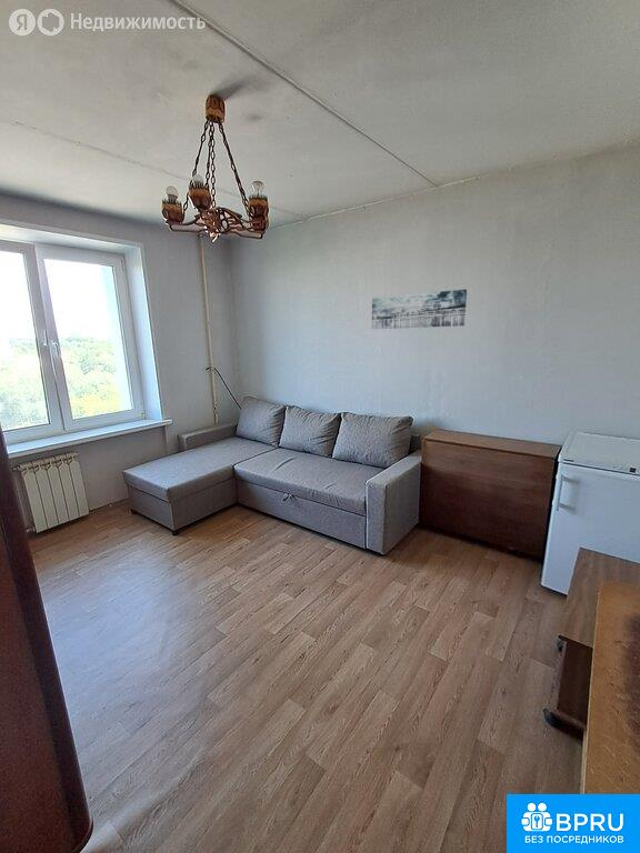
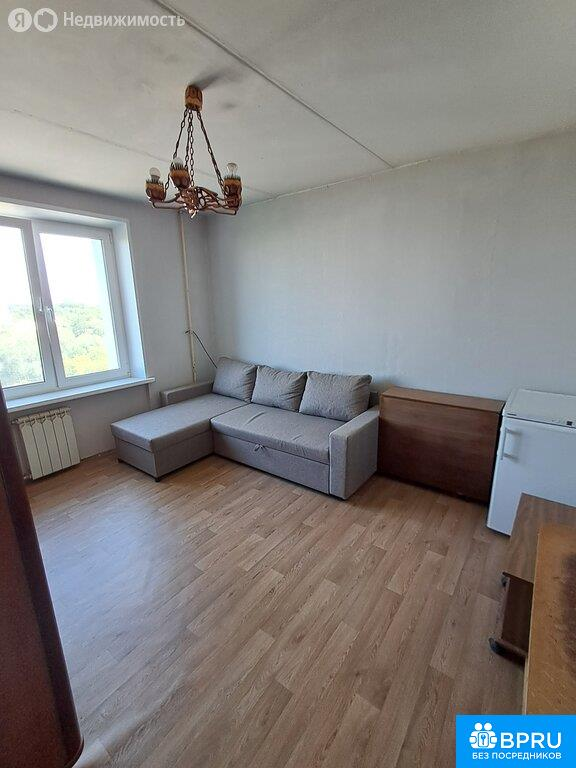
- wall art (414, 311)
